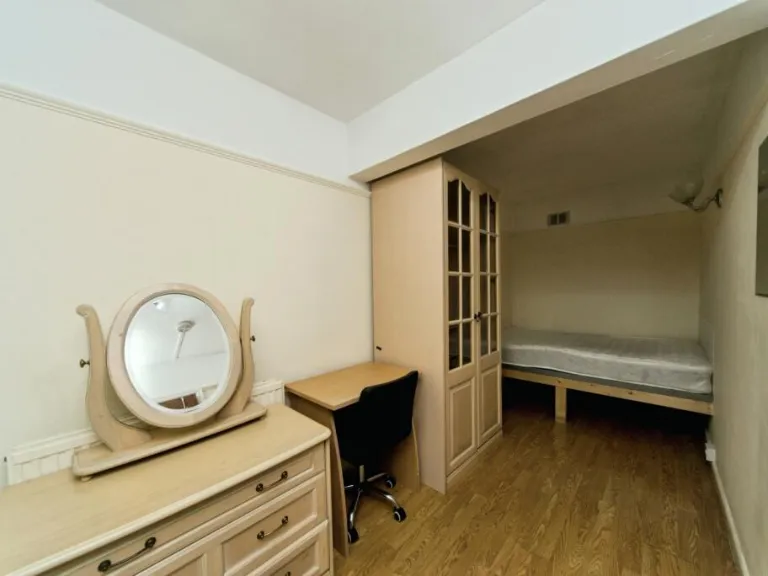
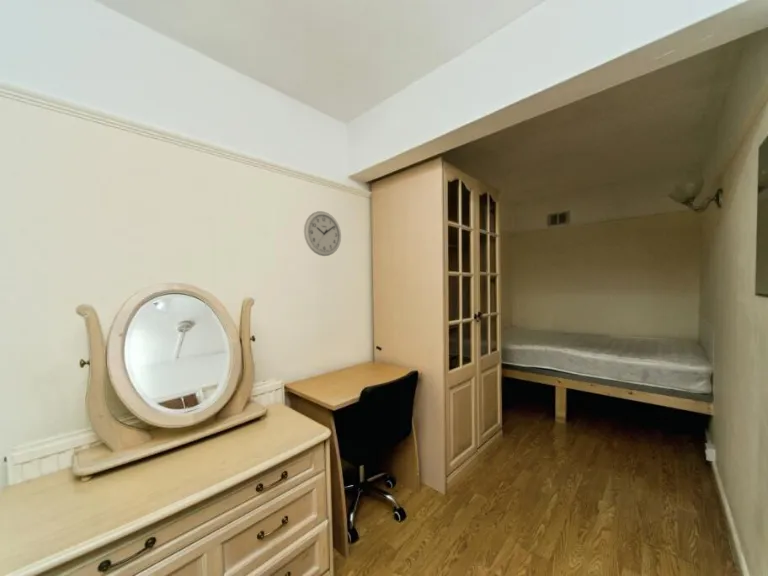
+ wall clock (323, 233)
